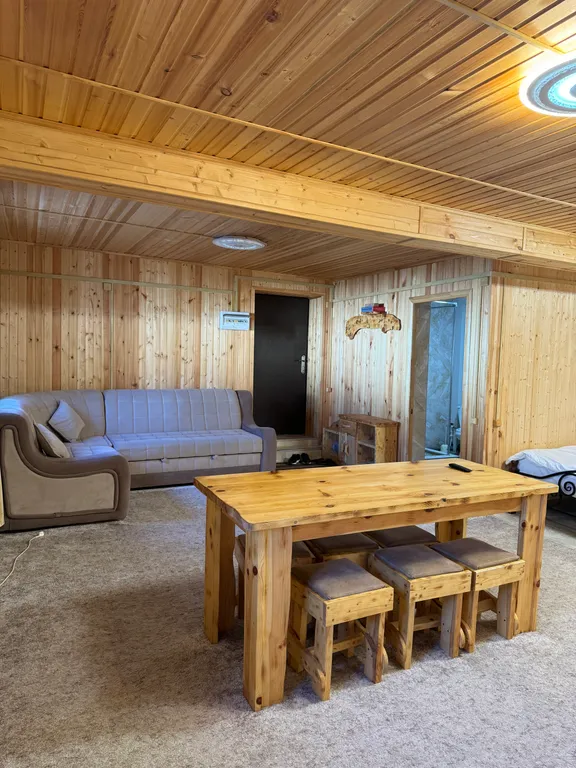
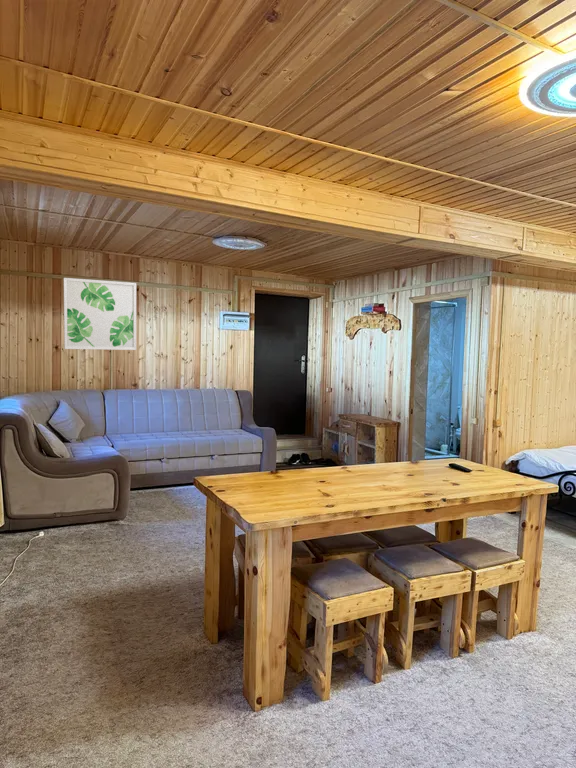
+ wall art (101, 315)
